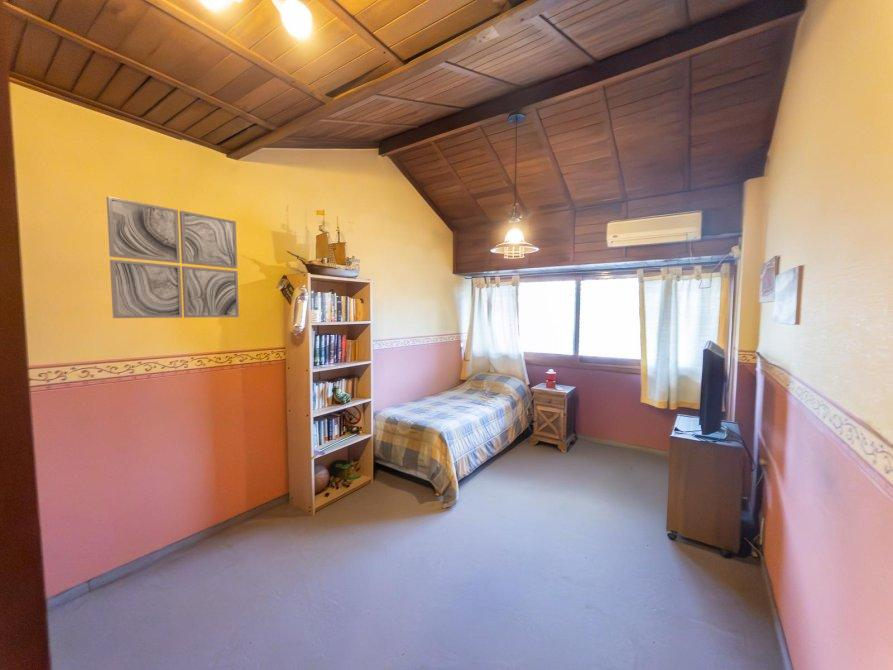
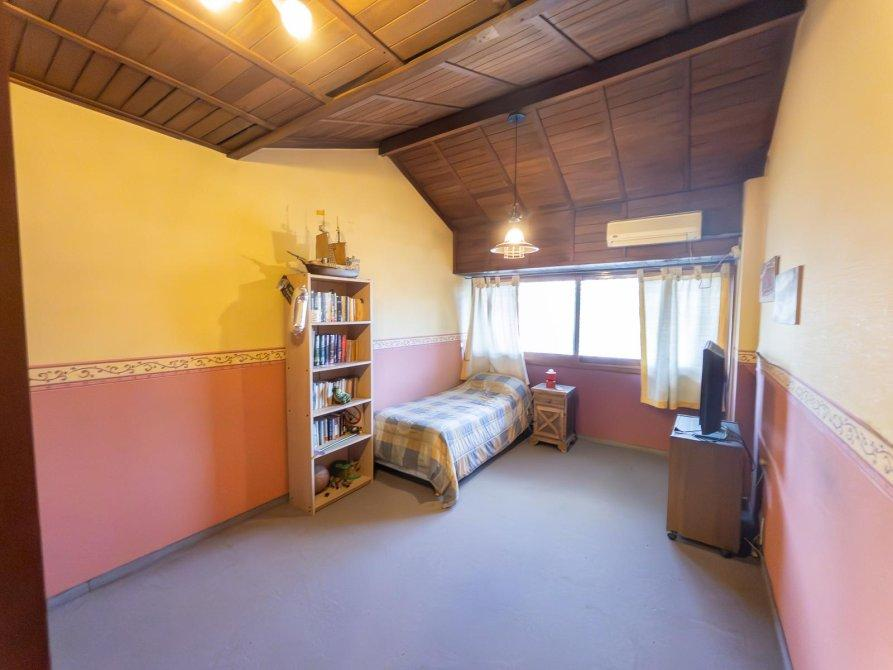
- wall art (182, 263)
